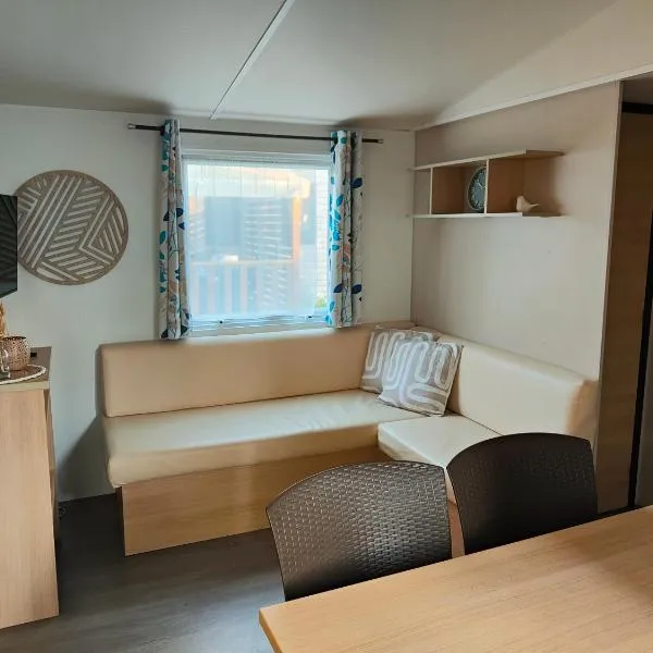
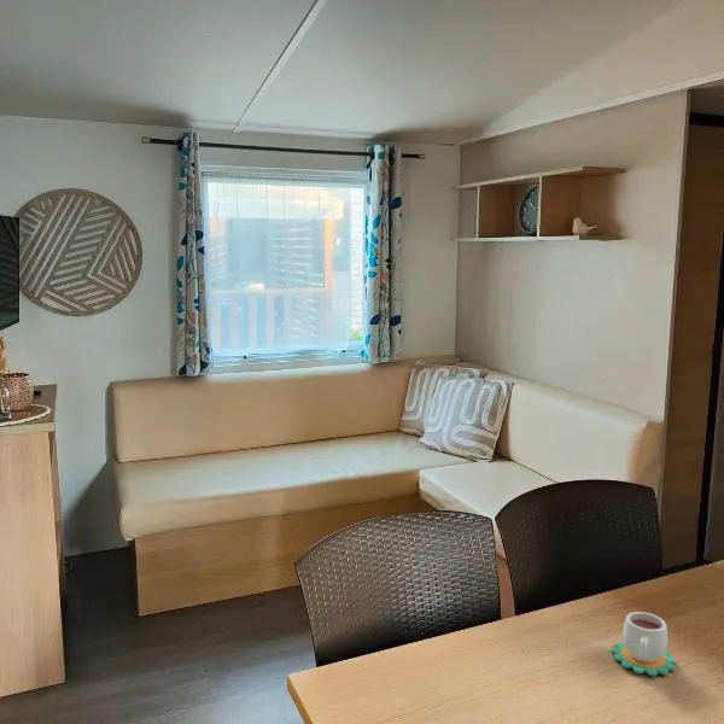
+ mug (643, 641)
